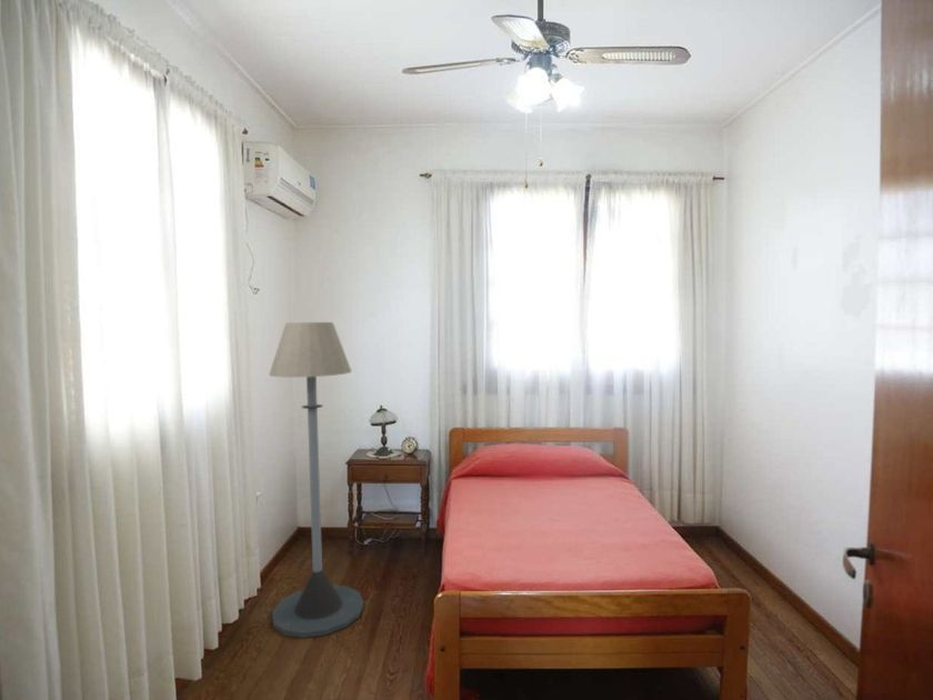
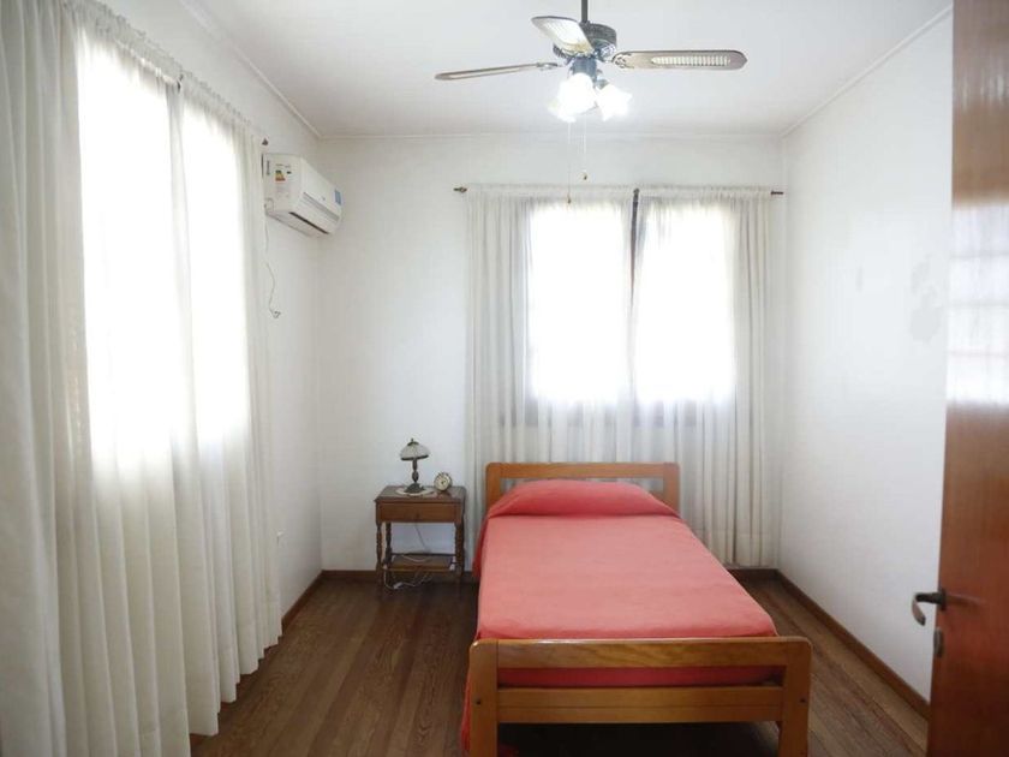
- floor lamp (313, 469)
